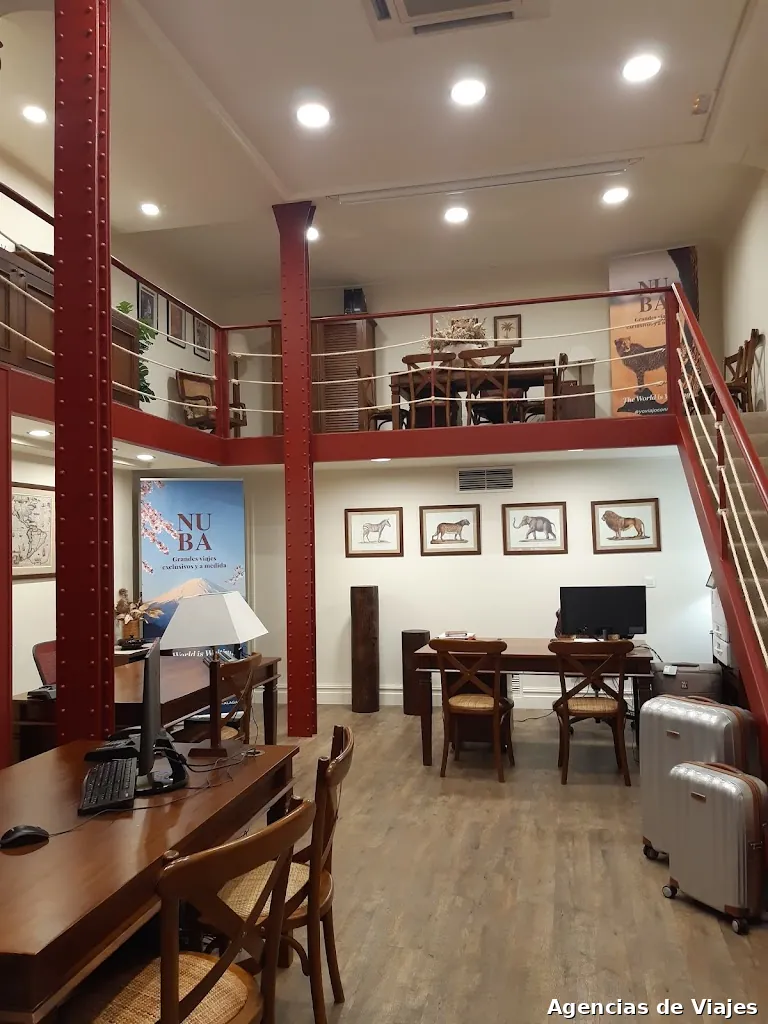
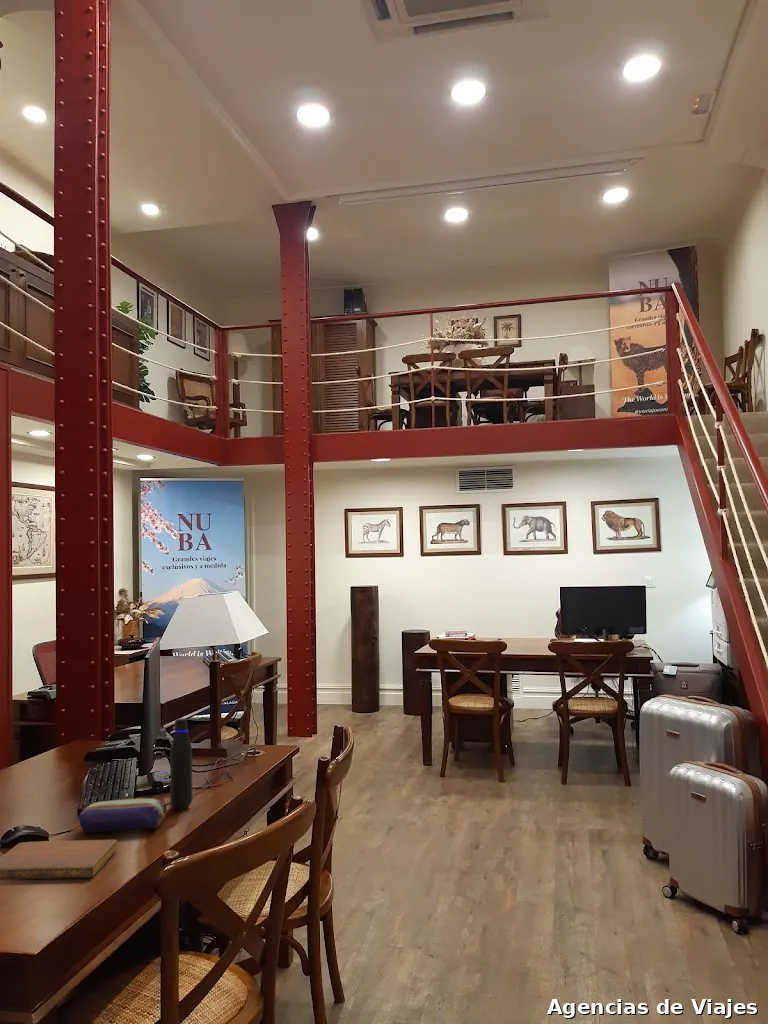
+ notebook (54, 859)
+ water bottle (181, 763)
+ pencil case (123, 815)
